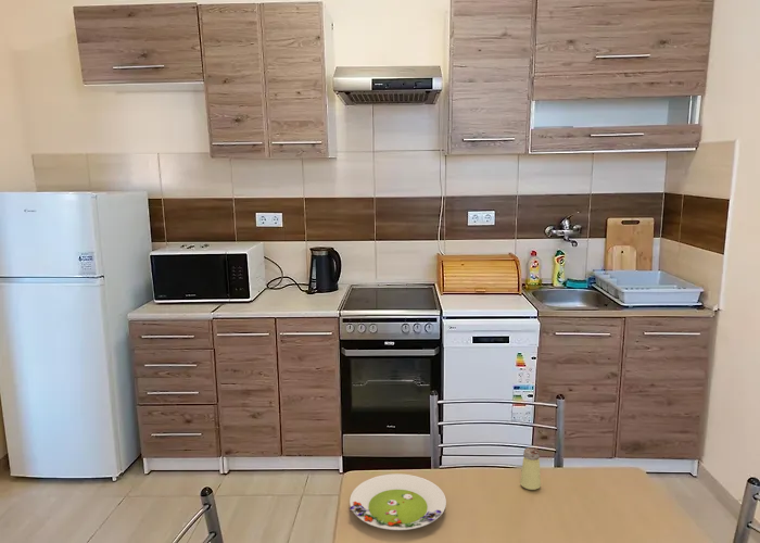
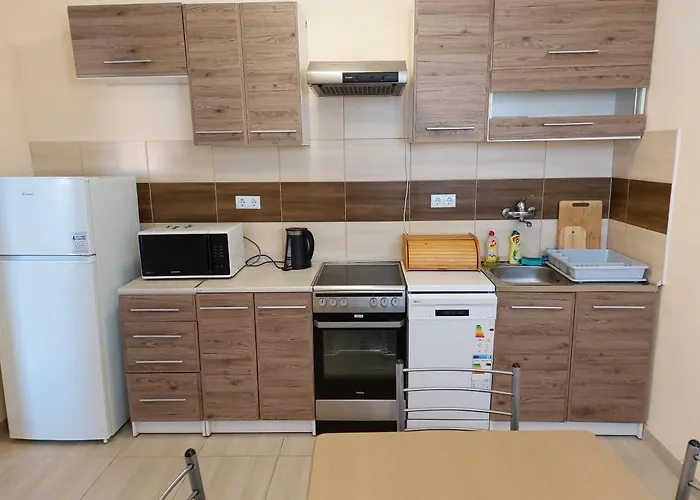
- salad plate (397, 502)
- saltshaker (531, 467)
